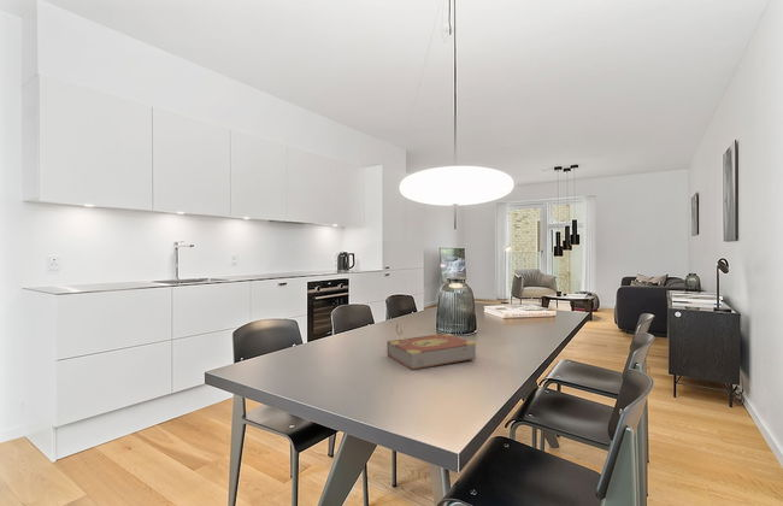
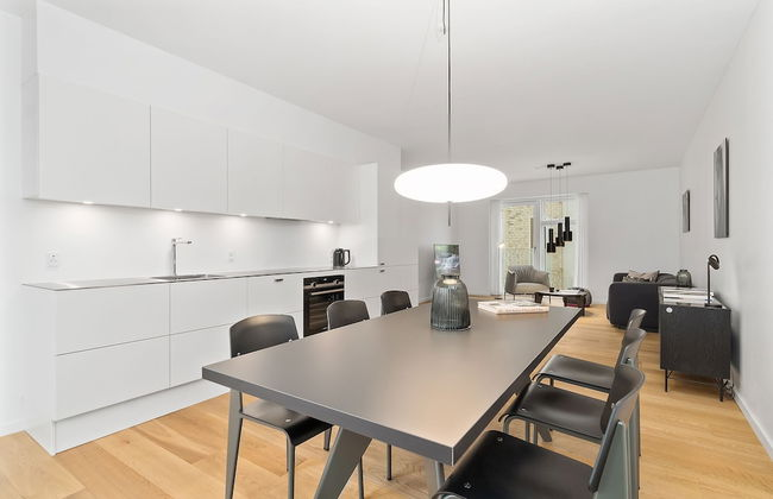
- book (430, 339)
